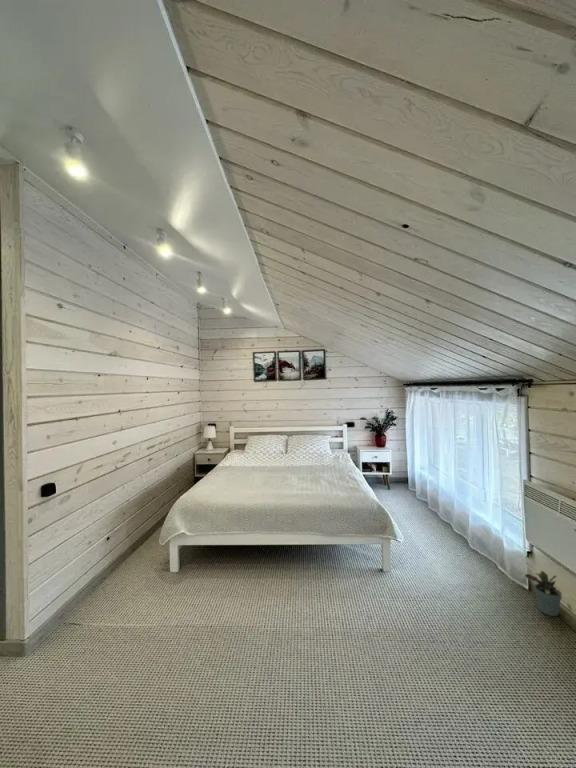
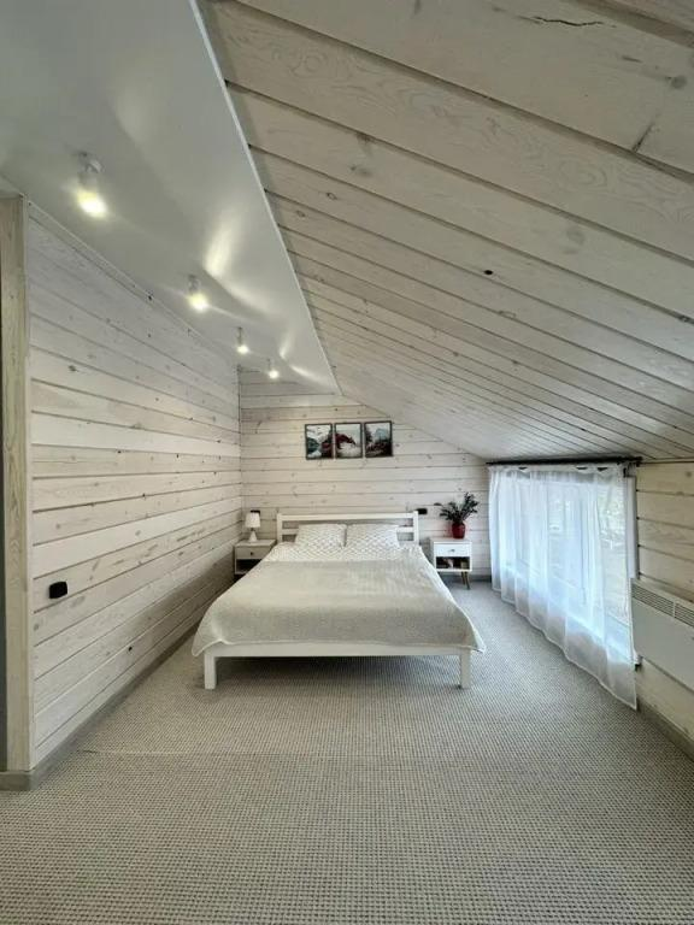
- potted plant (543, 589)
